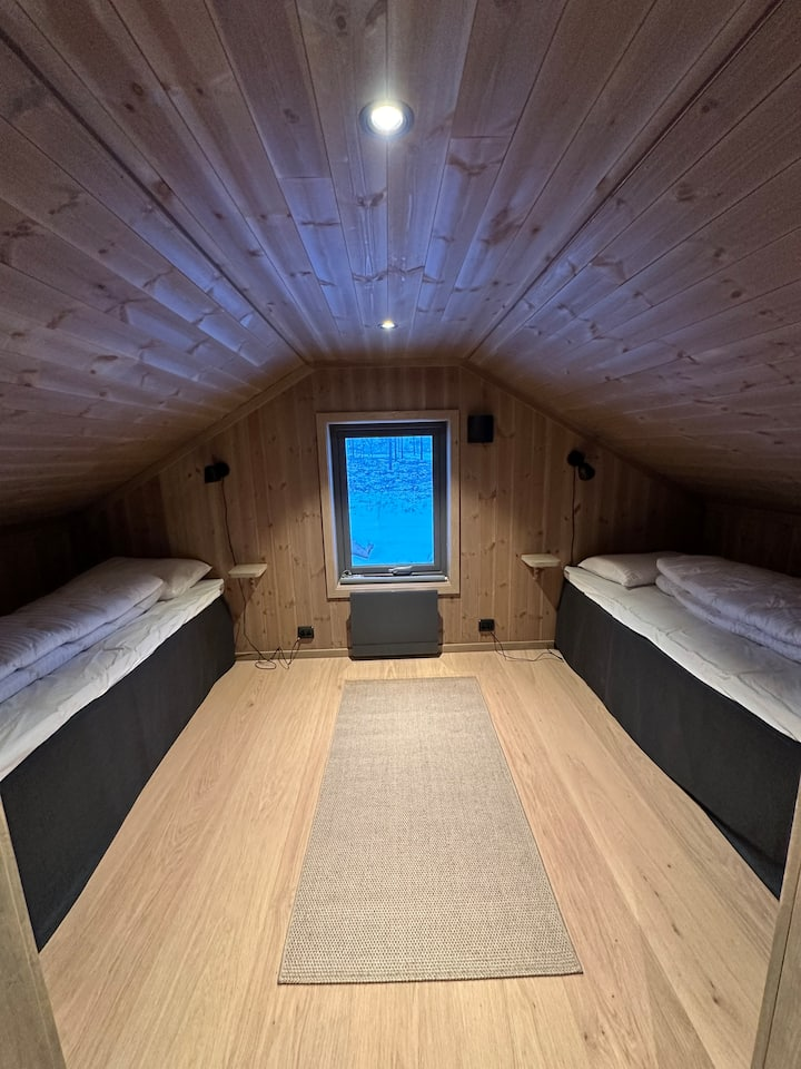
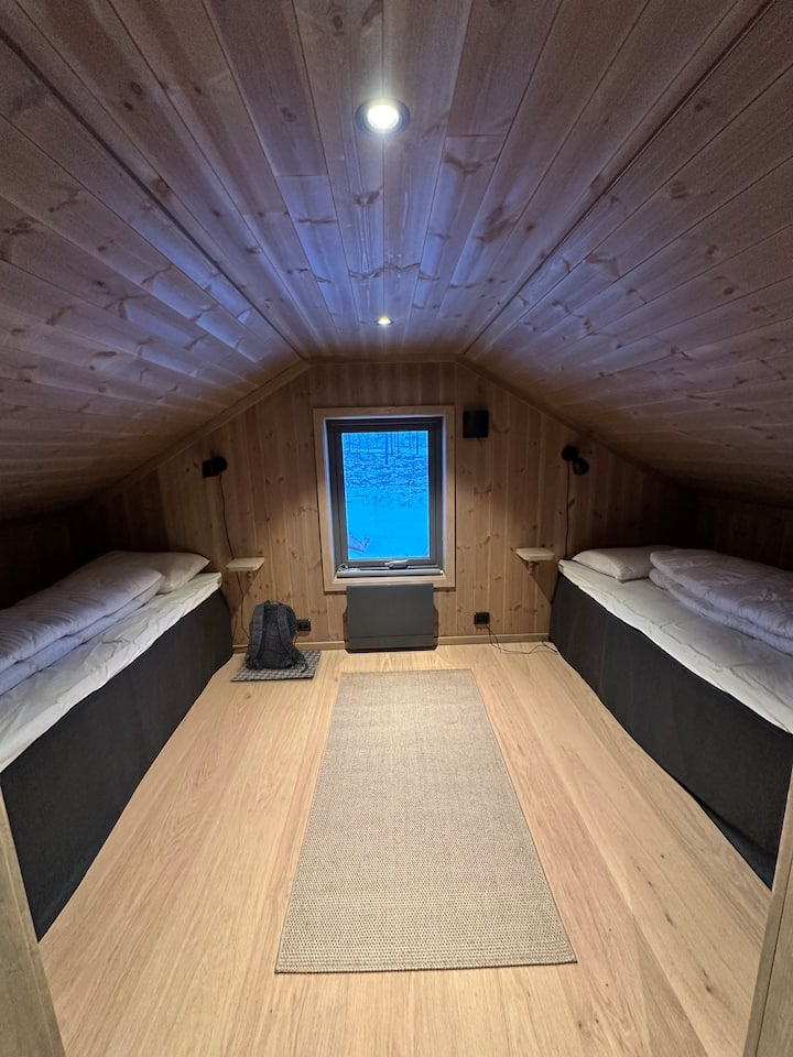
+ backpack (276, 634)
